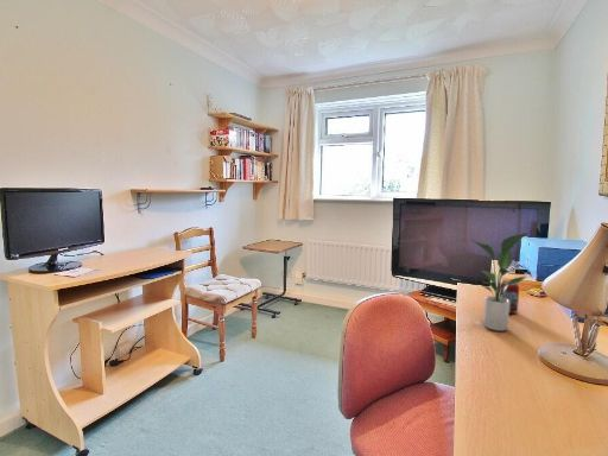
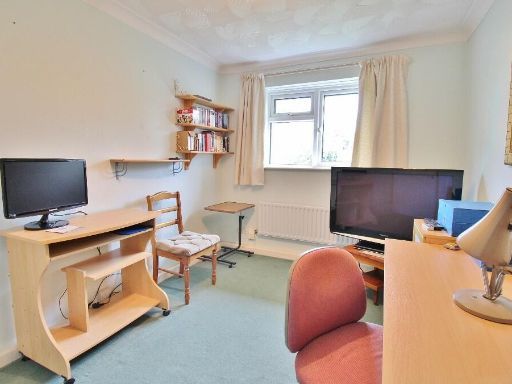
- potted plant (498, 278)
- beverage can (508, 297)
